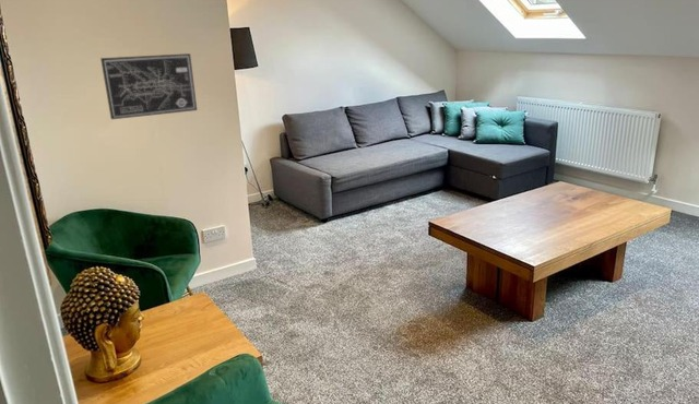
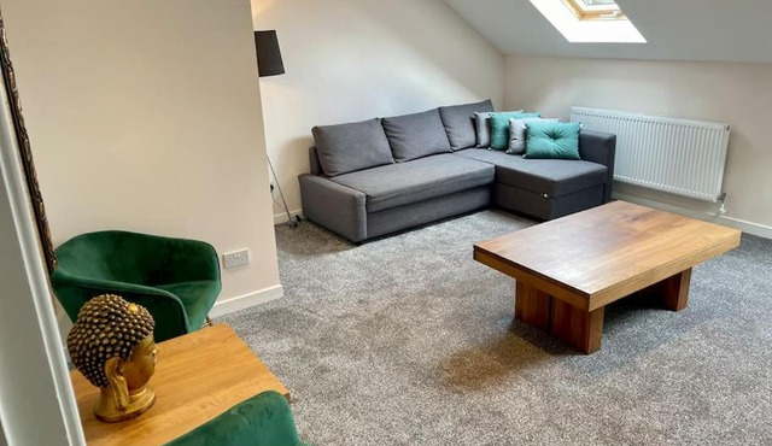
- wall art (151, 85)
